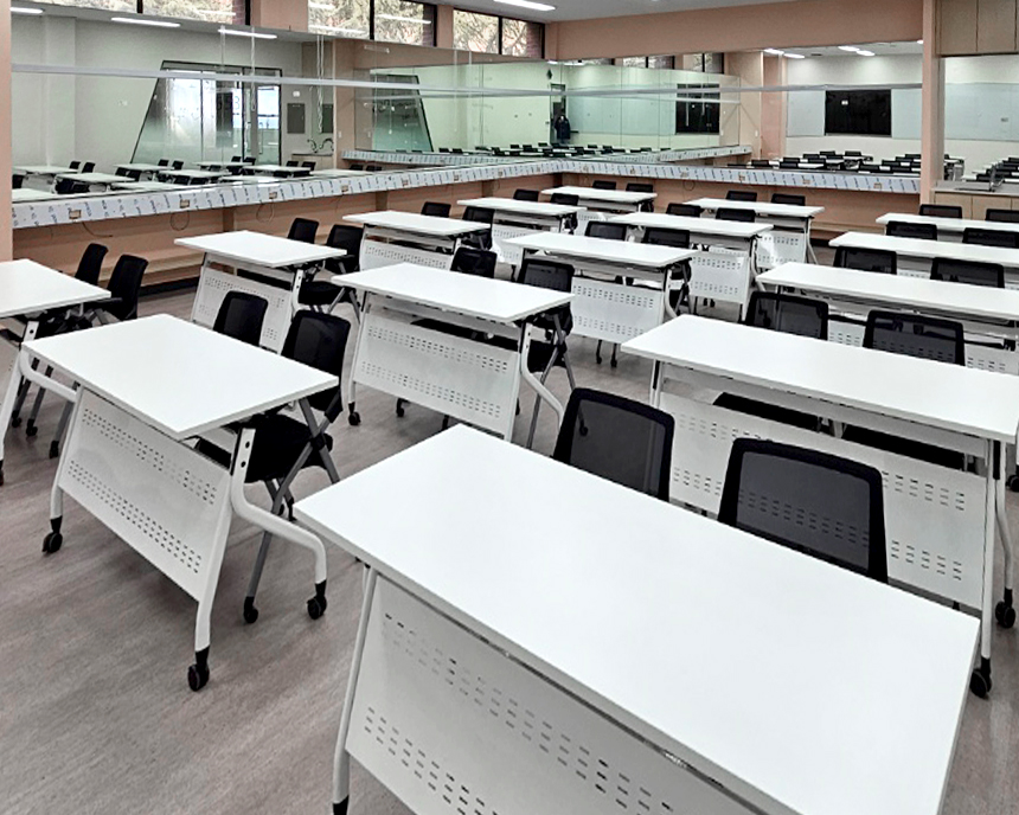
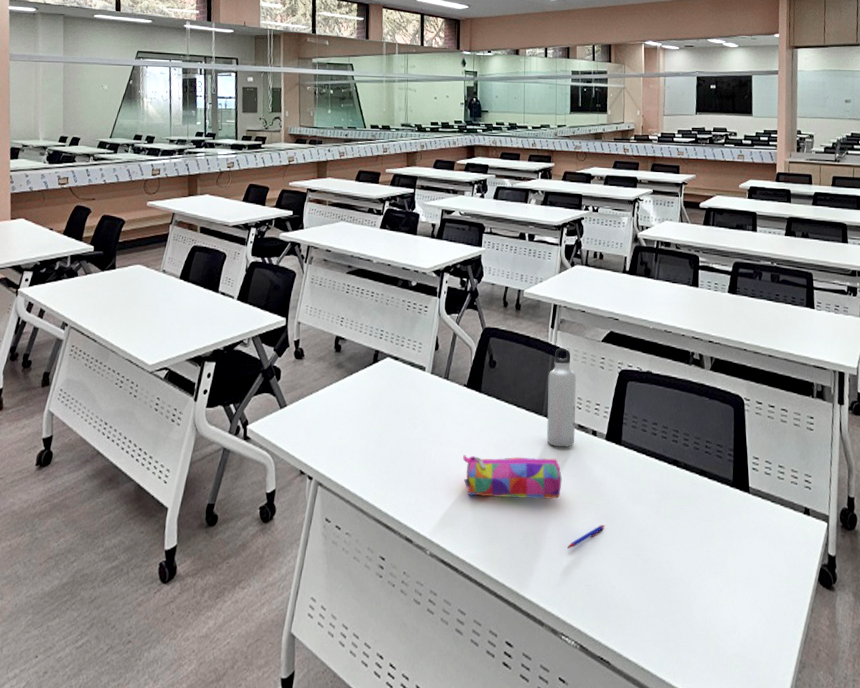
+ pencil case (512, 476)
+ water bottle (561, 396)
+ pen (585, 536)
